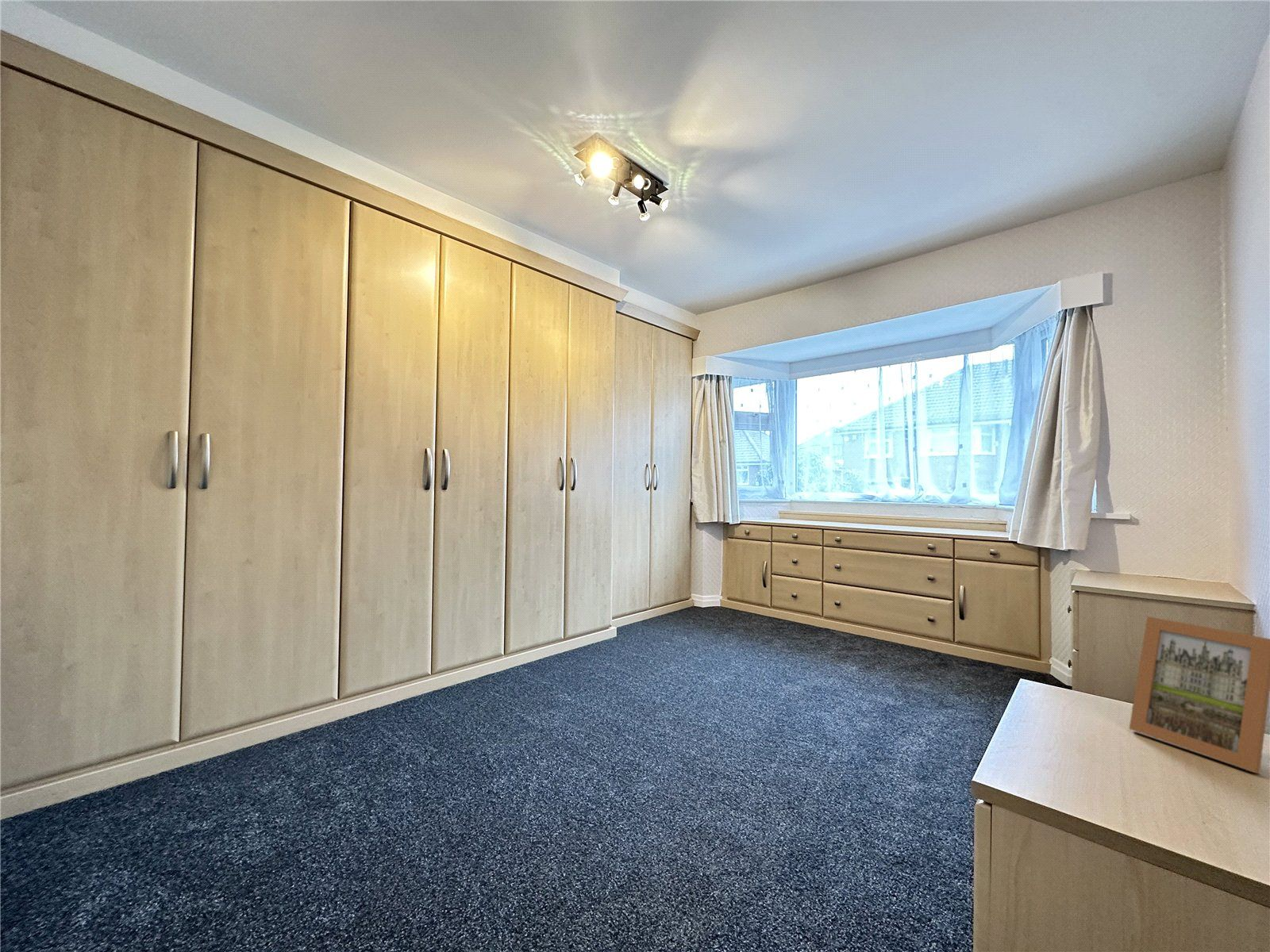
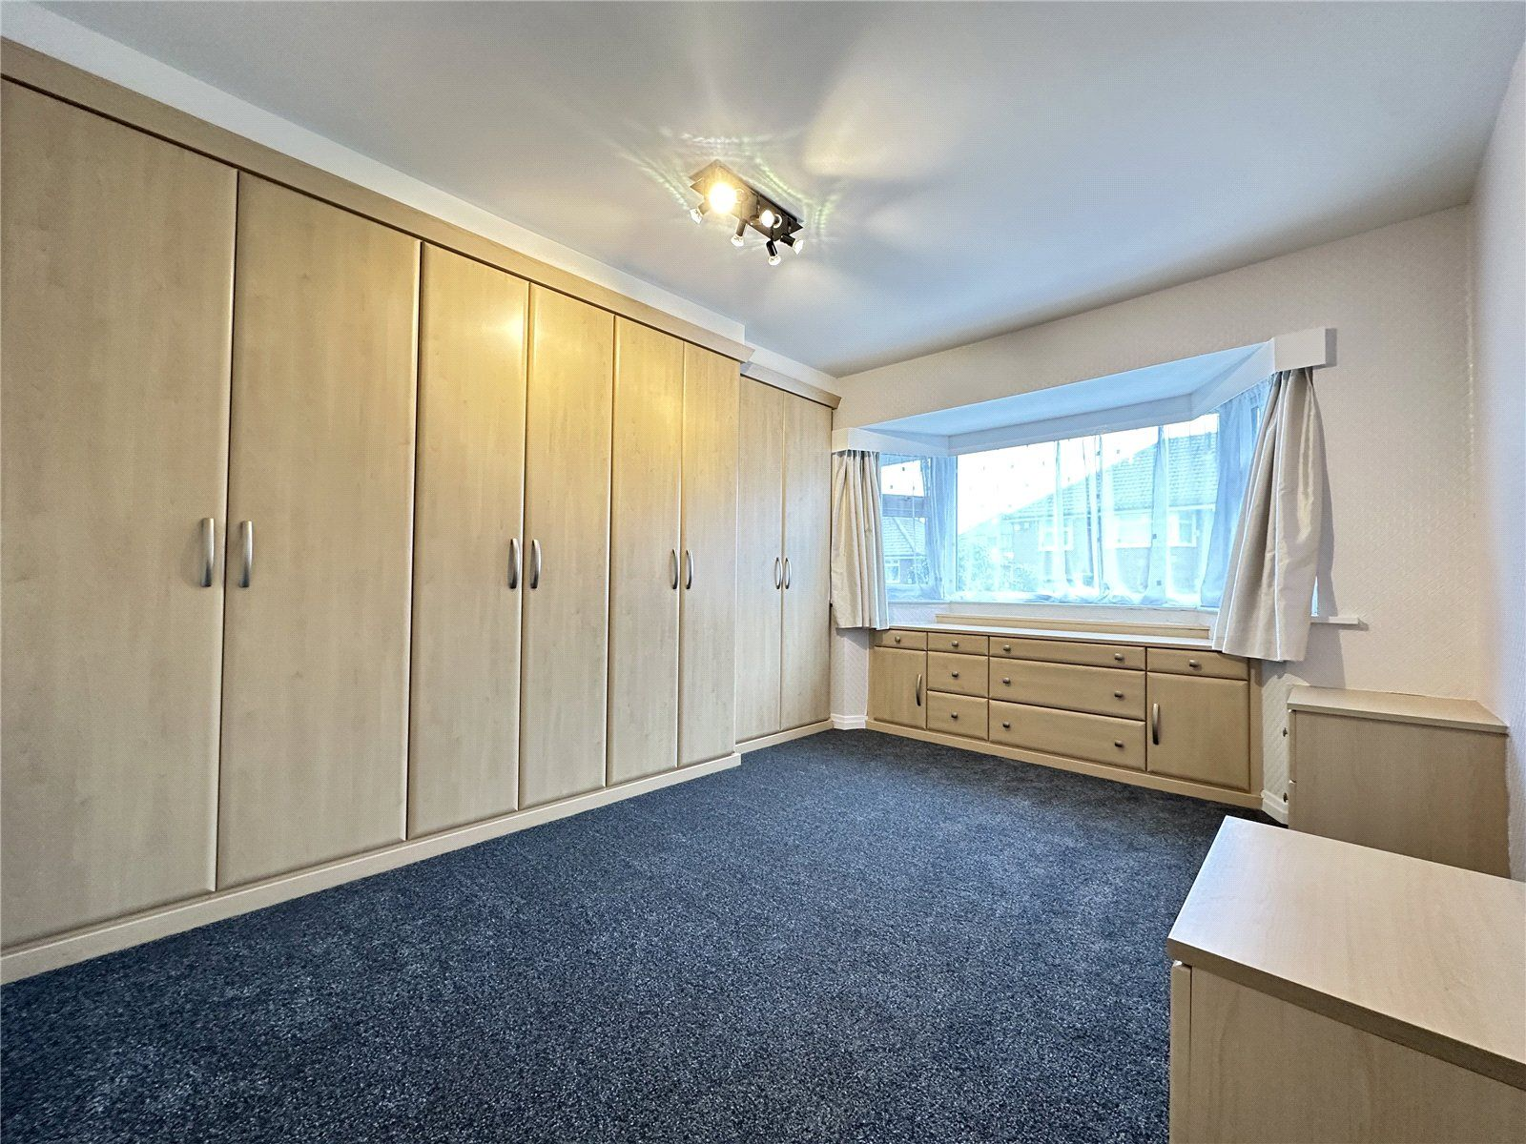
- picture frame (1206, 685)
